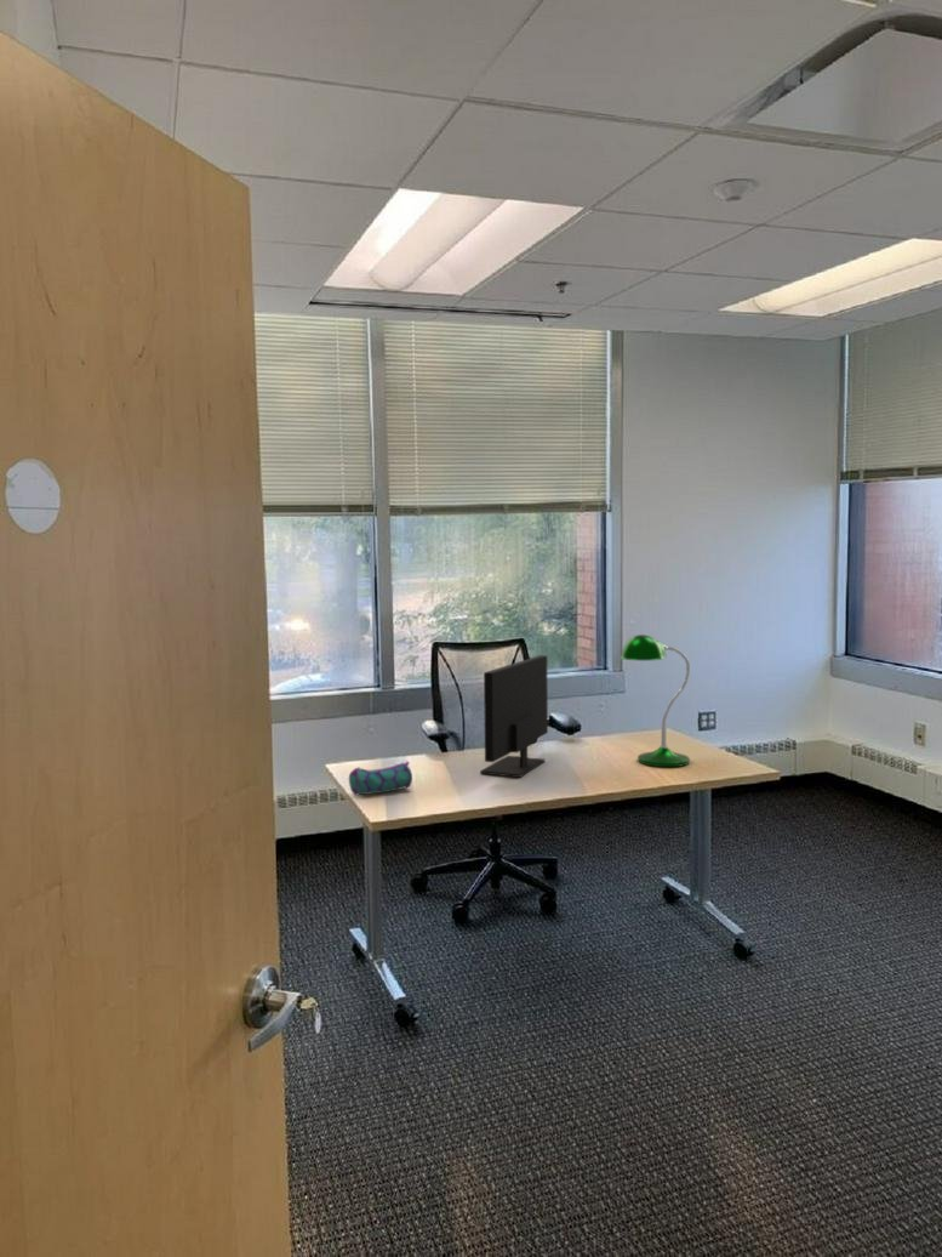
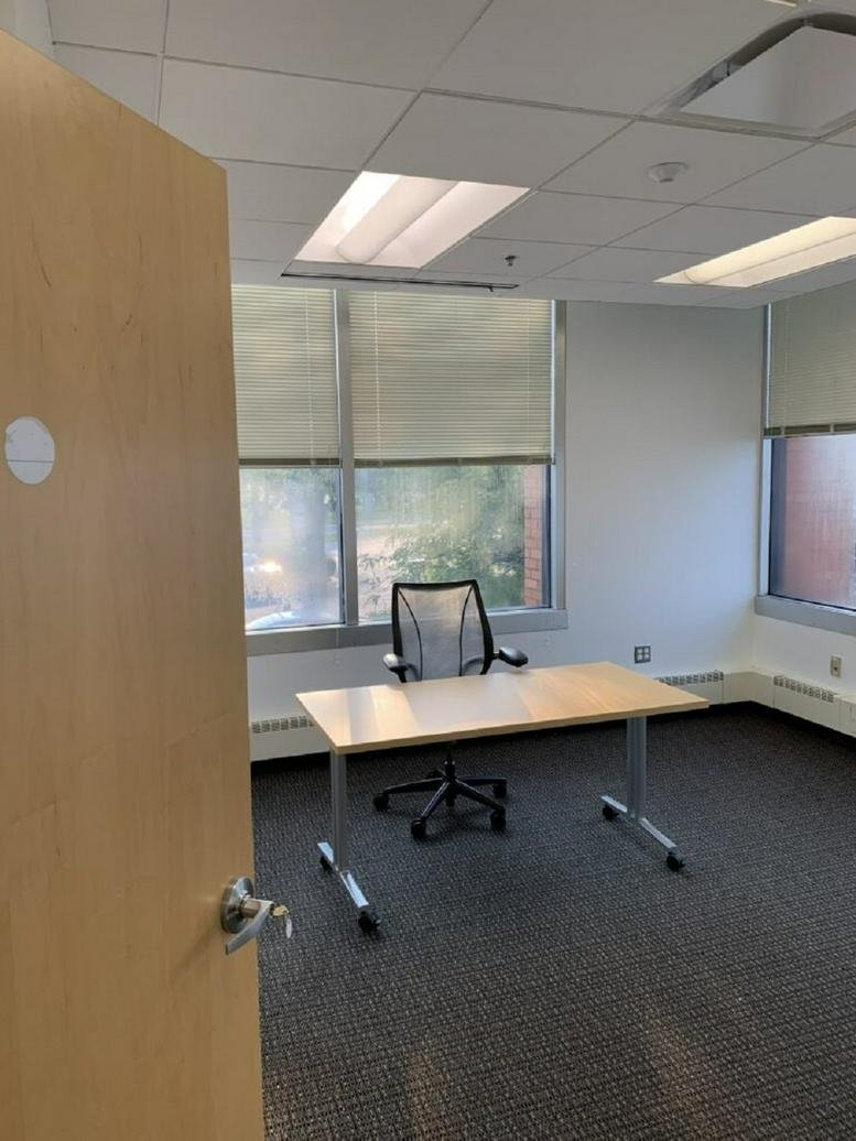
- monitor (513, 715)
- pencil case (381, 778)
- desk lamp (668, 704)
